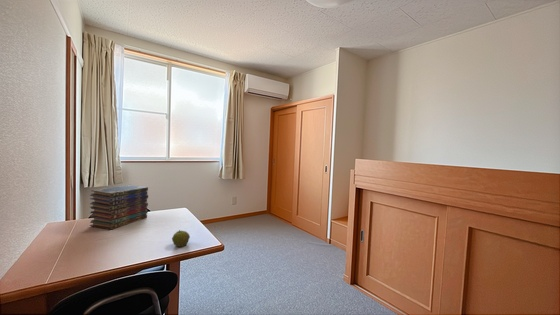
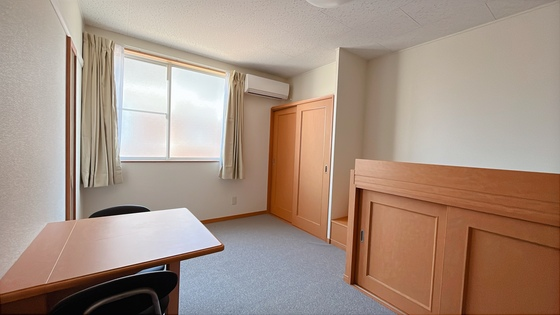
- book stack (120, 204)
- apple (180, 237)
